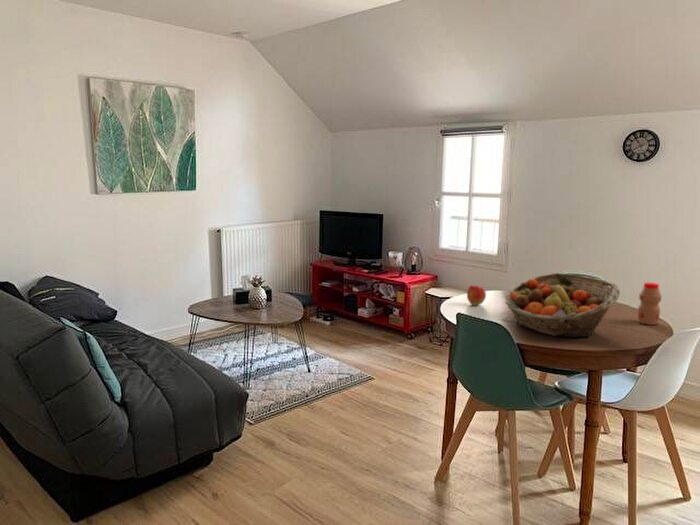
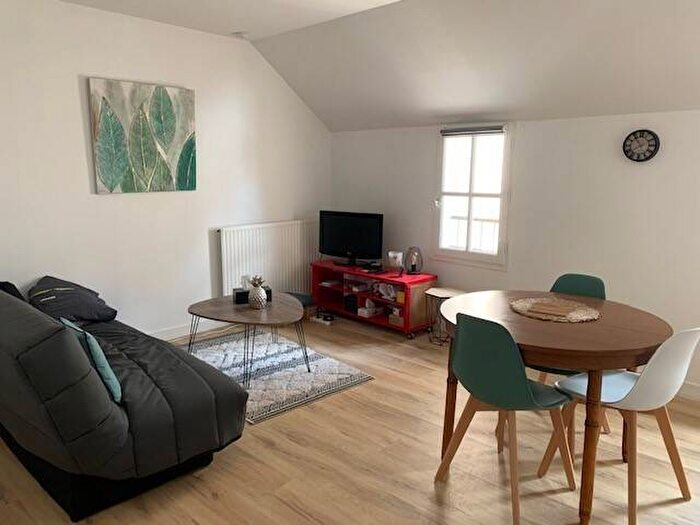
- bottle (649, 303)
- apple (476, 295)
- fruit basket (559, 303)
